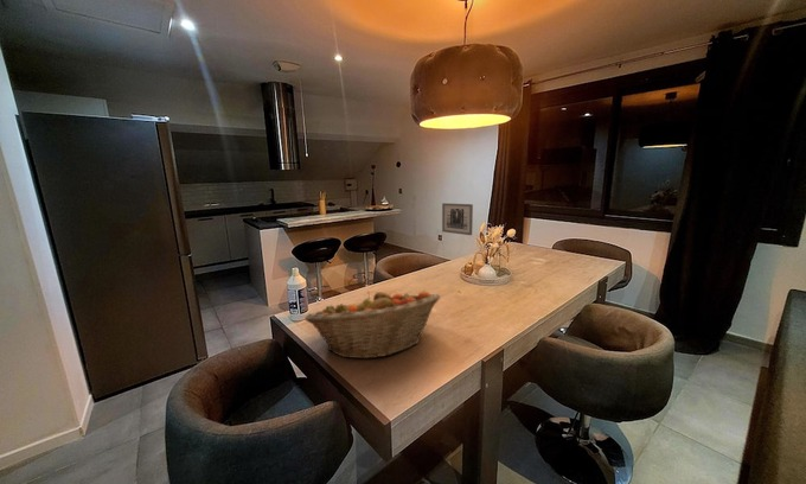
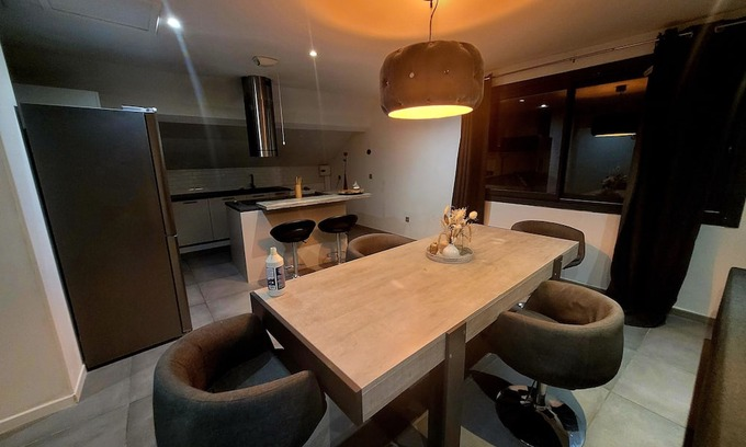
- fruit basket (375, 316)
- wall art (456, 218)
